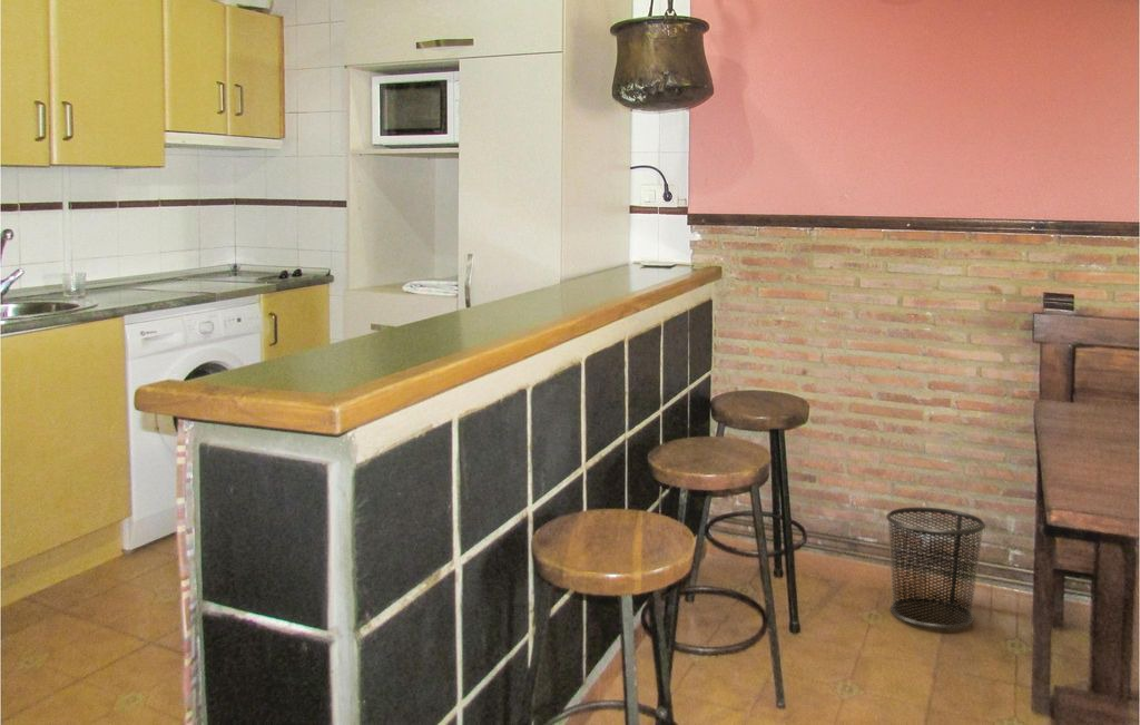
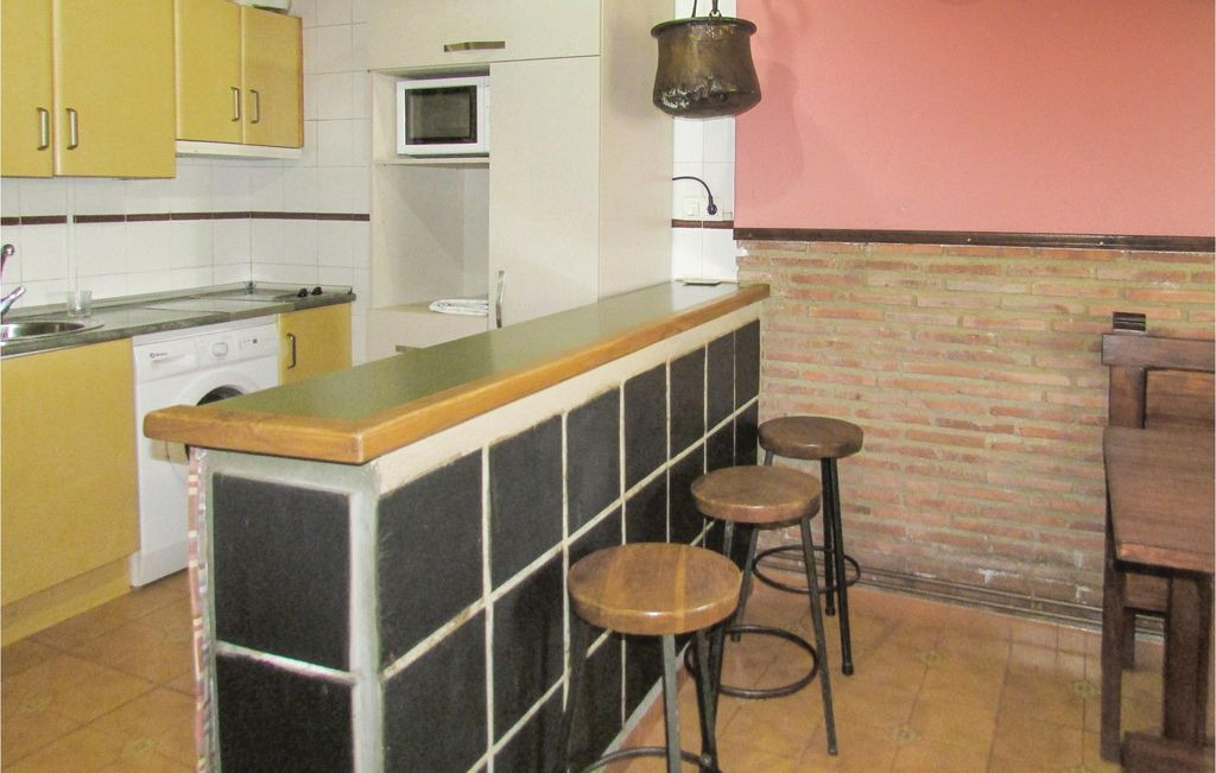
- waste bin (933, 566)
